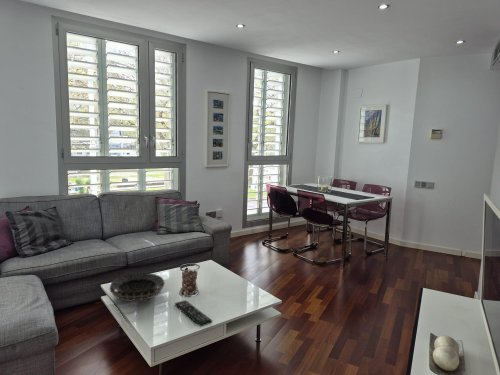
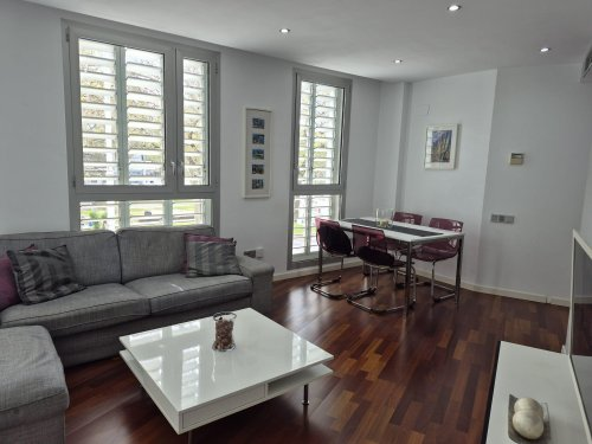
- remote control (192, 312)
- decorative bowl (137, 289)
